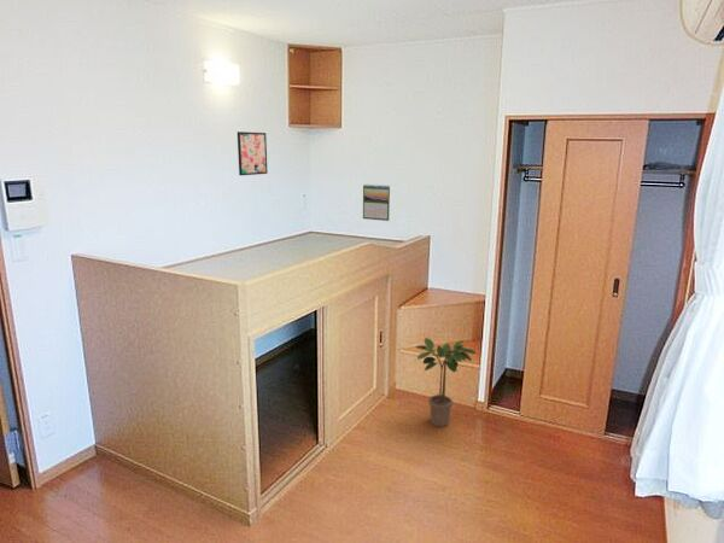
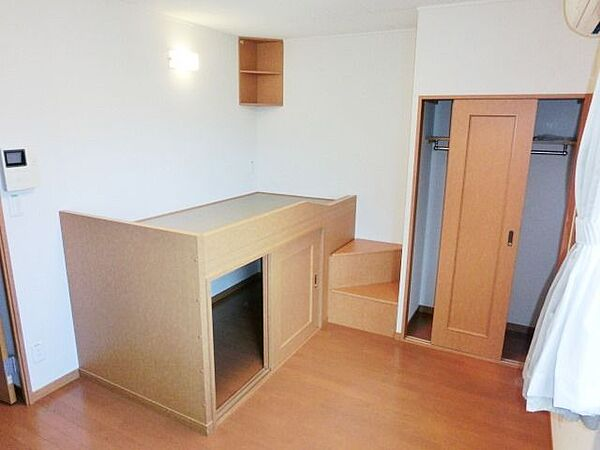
- potted plant (444, 379)
- wall art (252, 153)
- calendar (375, 202)
